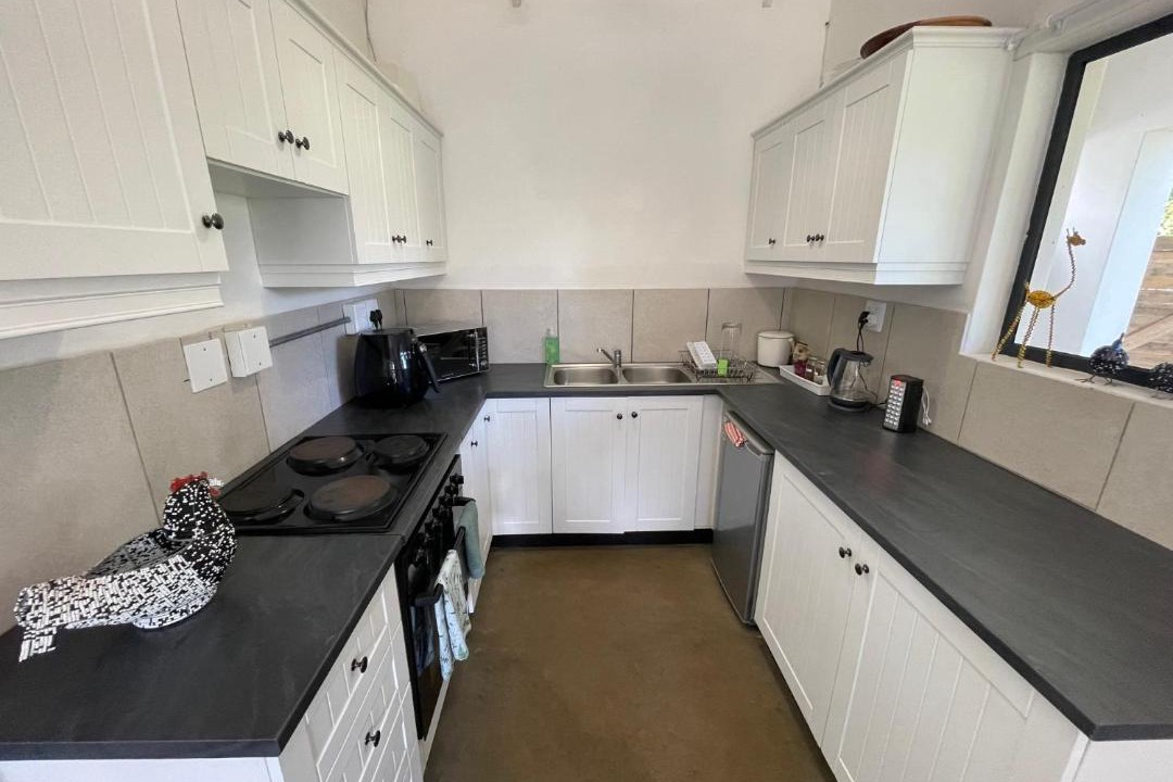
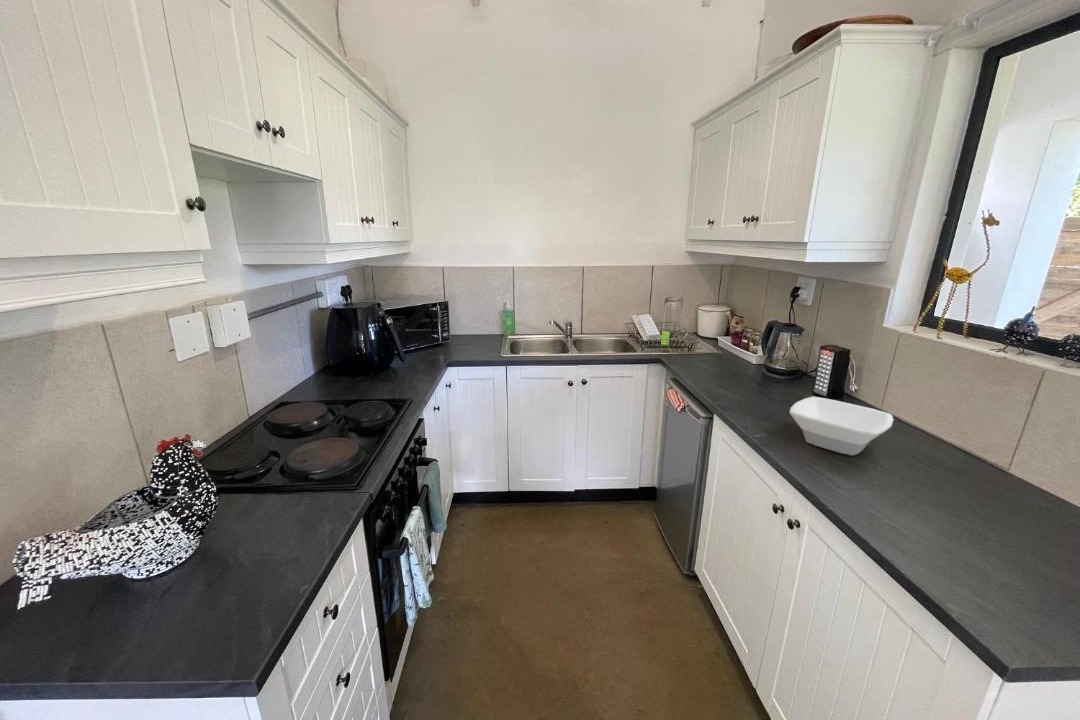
+ bowl (837, 427)
